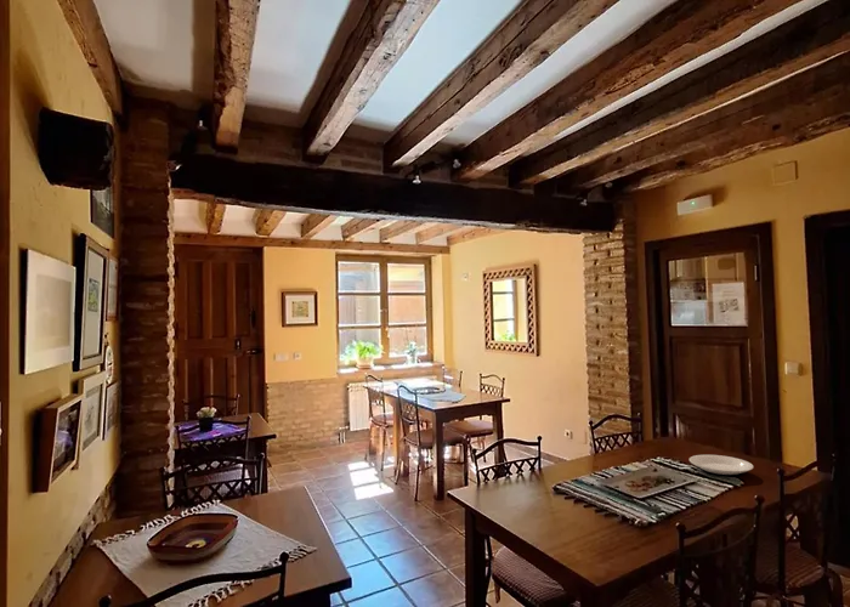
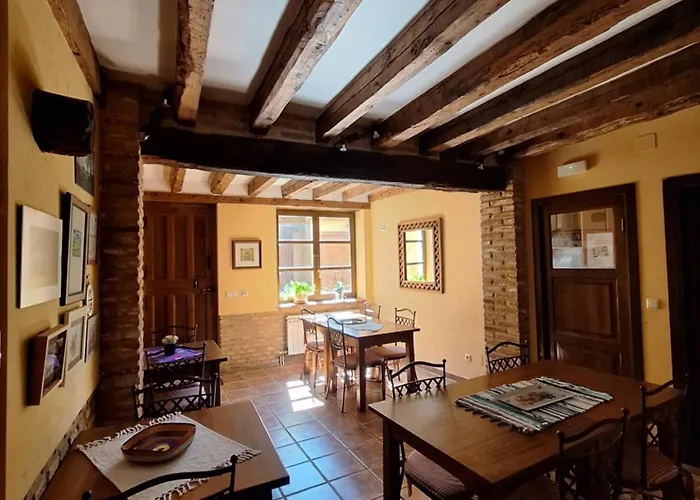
- plate (720, 466)
